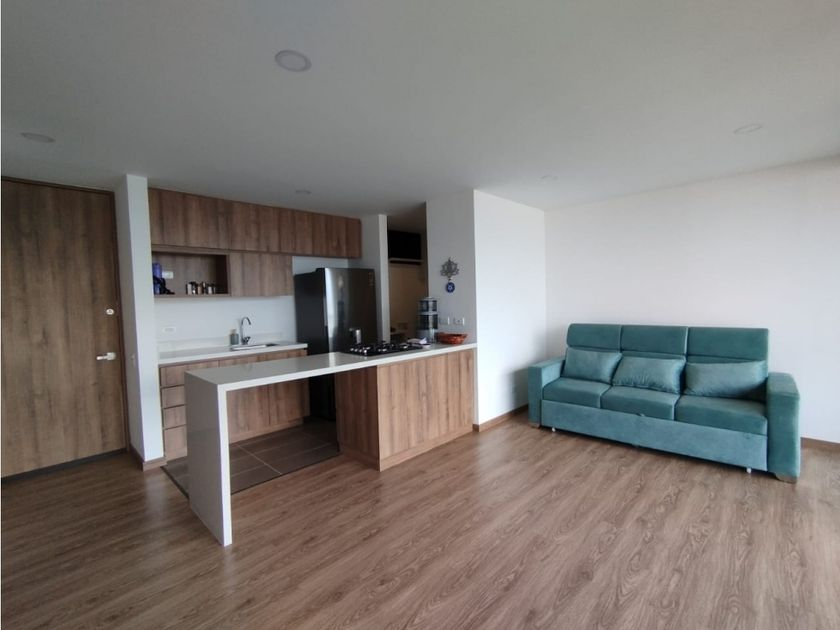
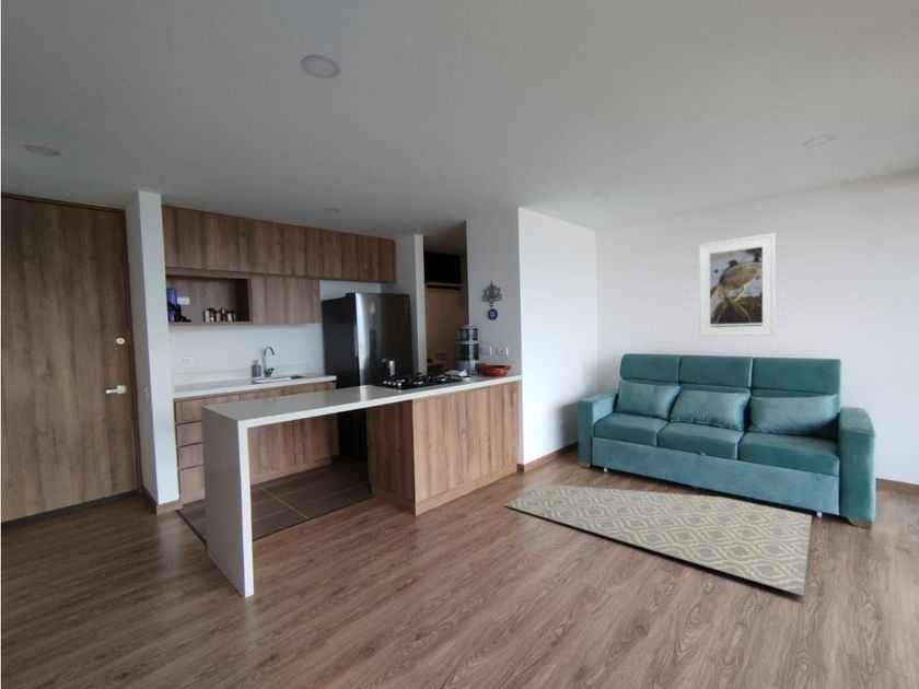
+ rug (651, 510)
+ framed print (735, 288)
